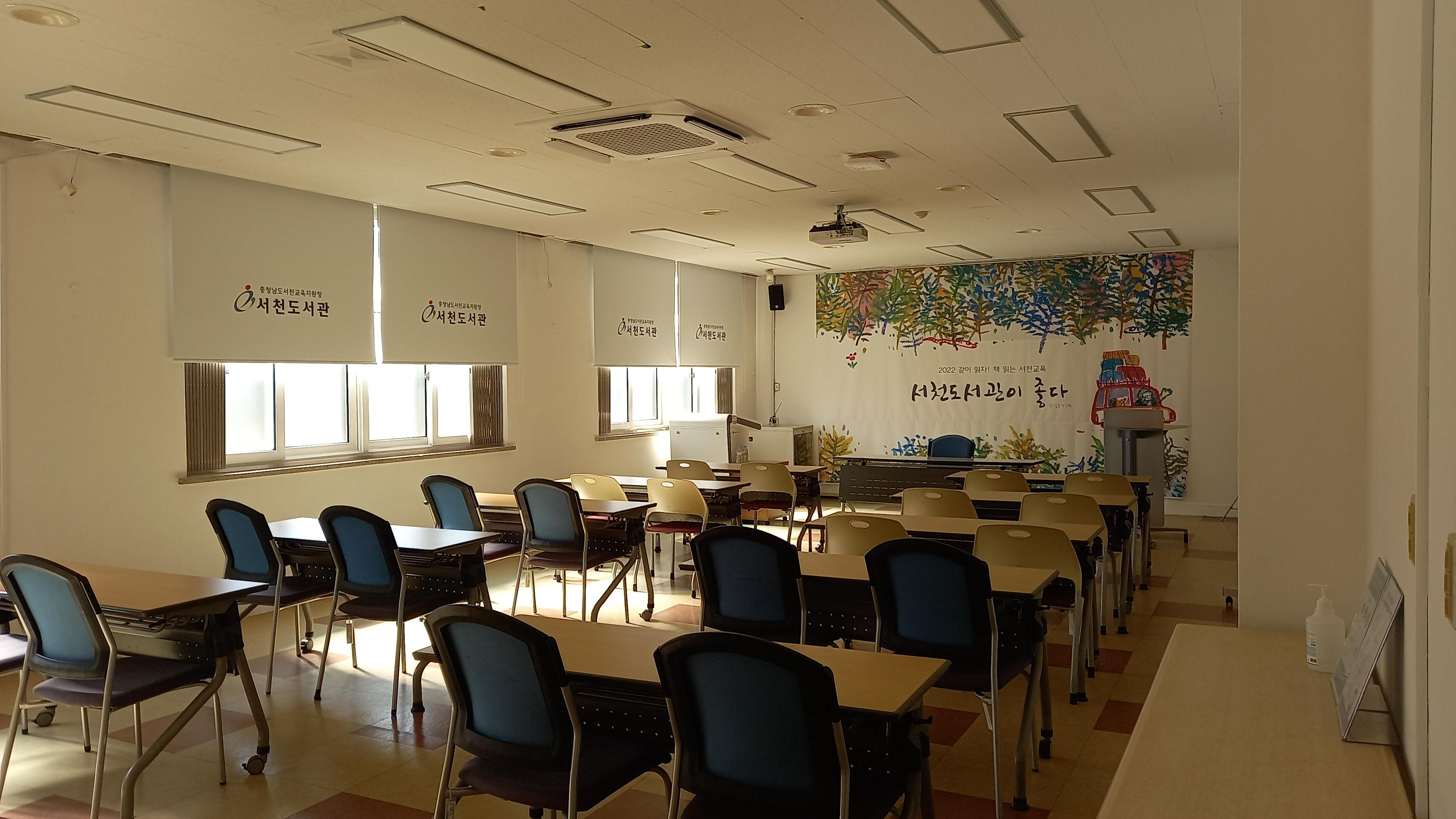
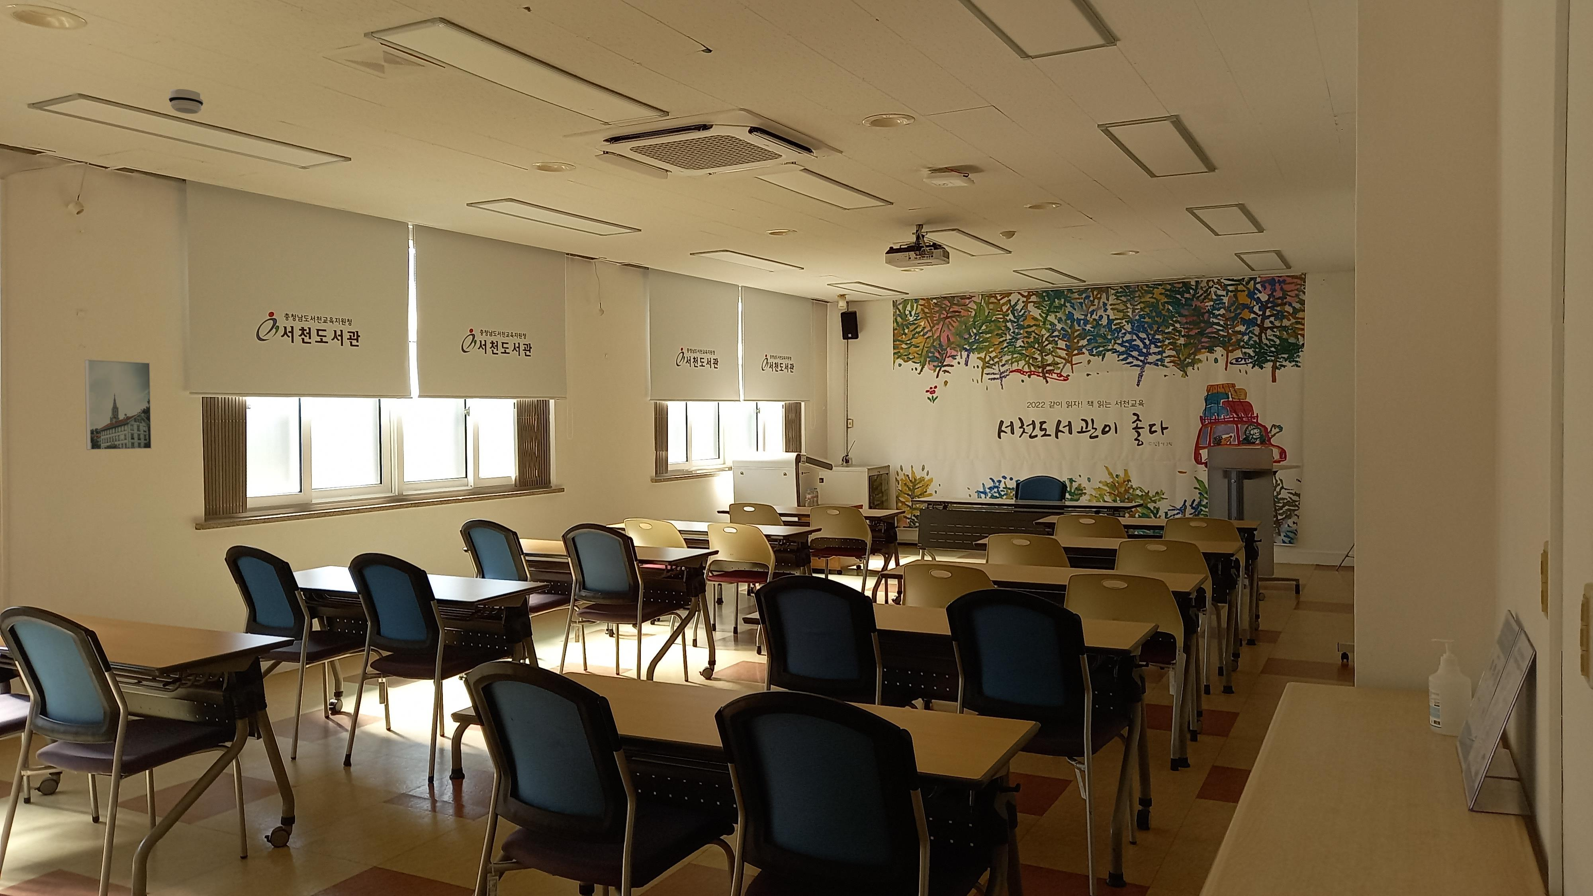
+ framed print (118, 405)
+ smoke detector (186, 102)
